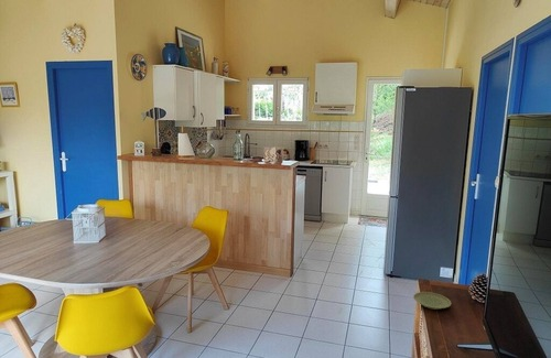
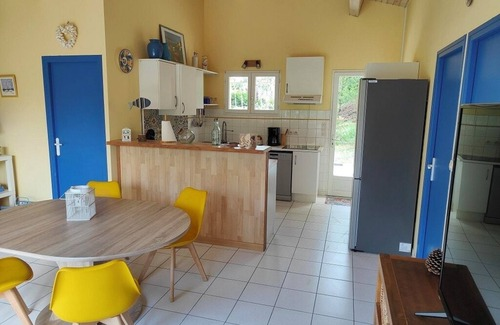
- plate (431, 301)
